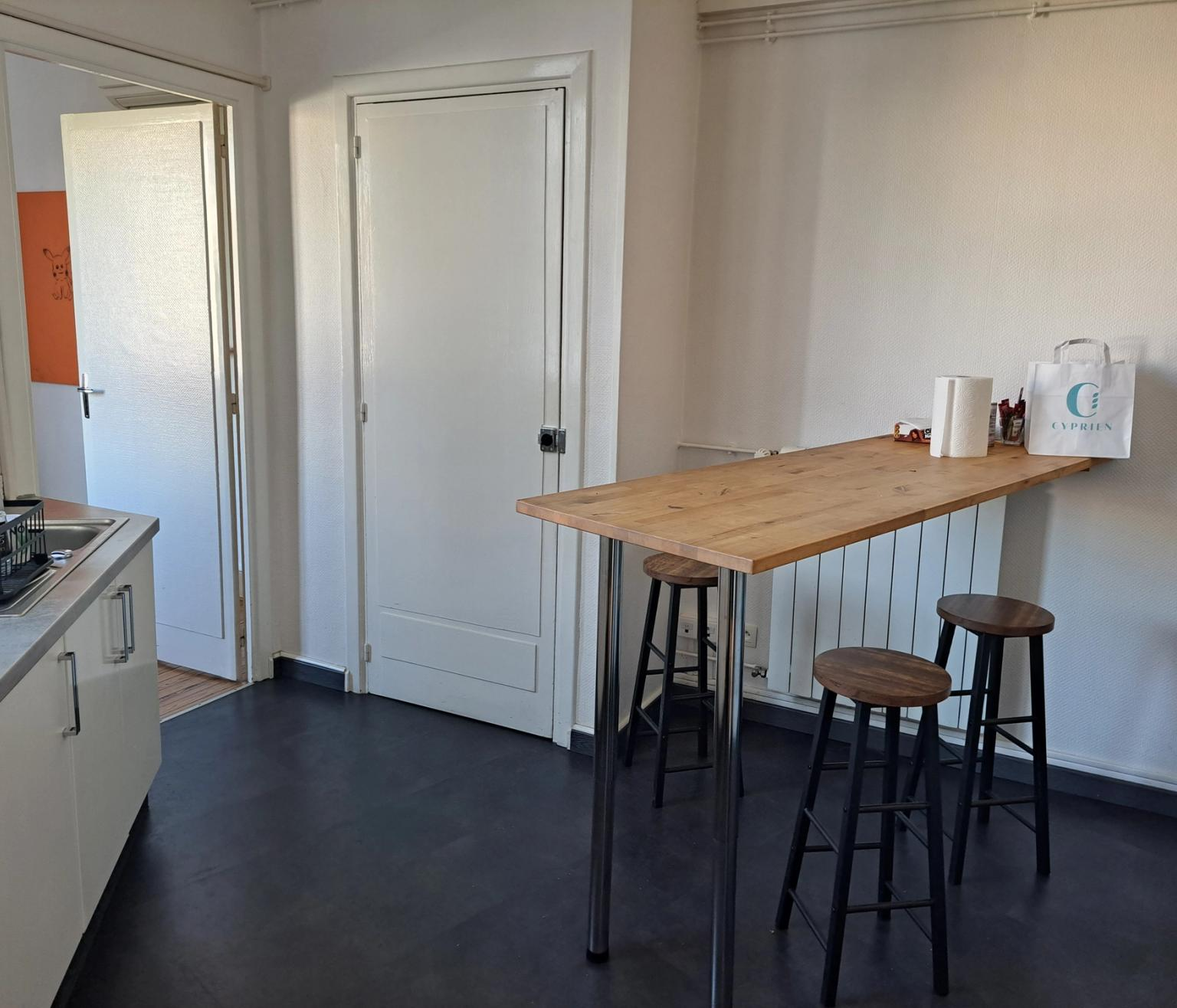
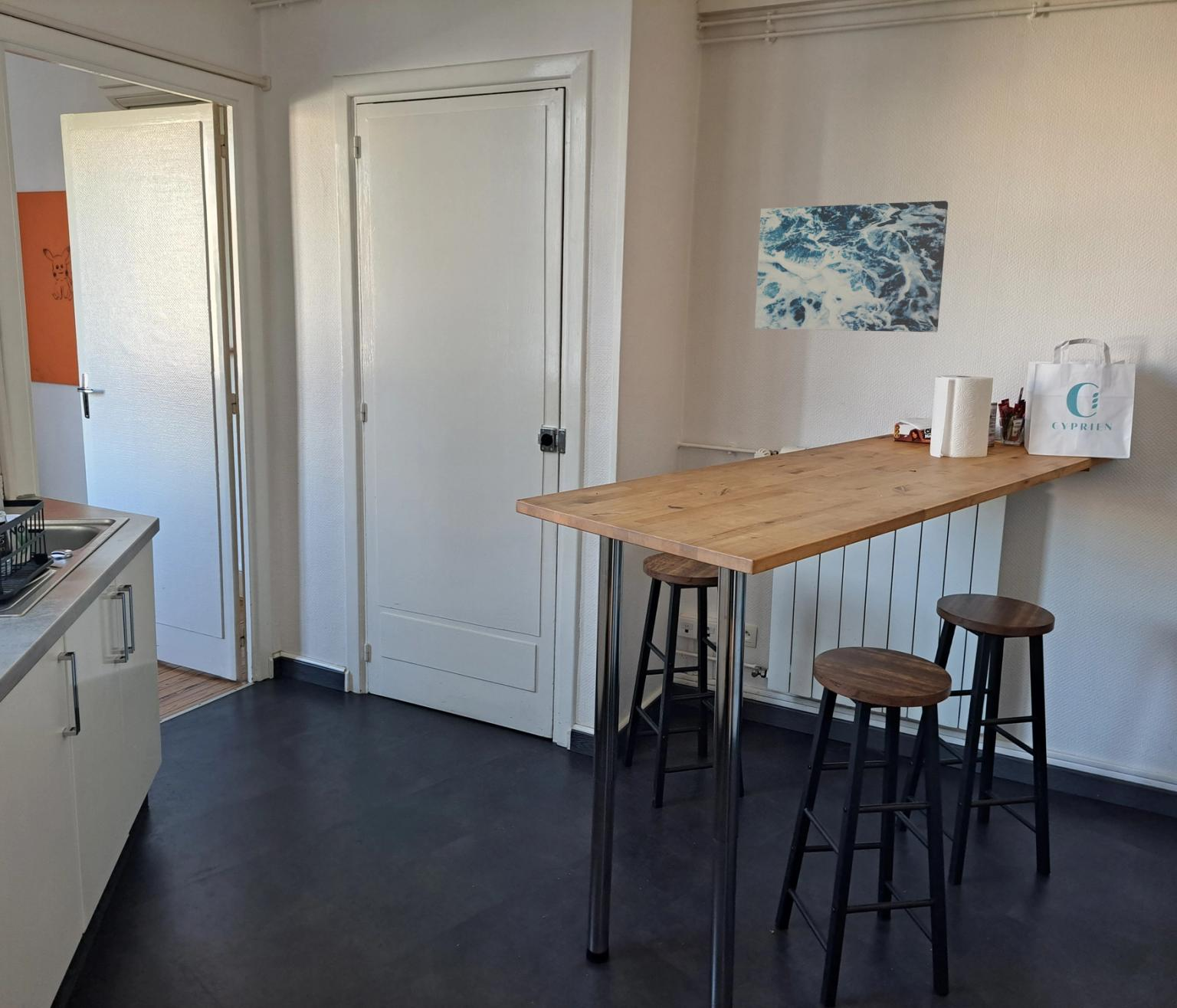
+ wall art (847, 268)
